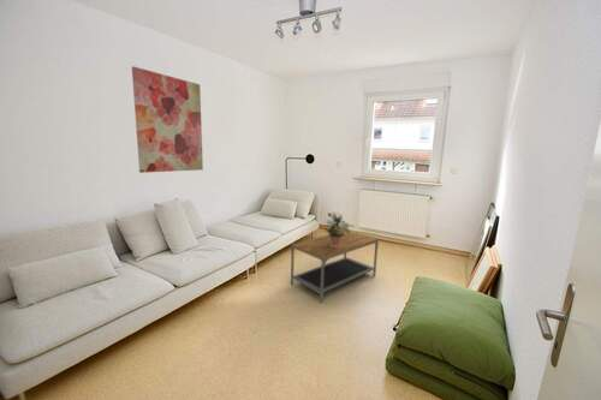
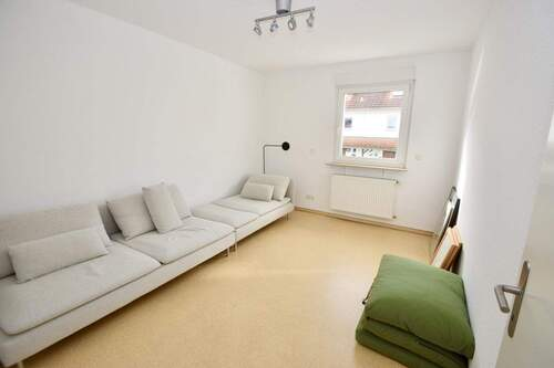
- coffee table (335, 261)
- wall art (172, 125)
- potted plant (338, 228)
